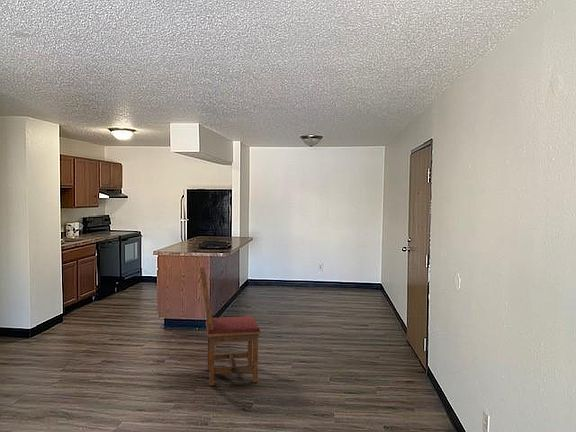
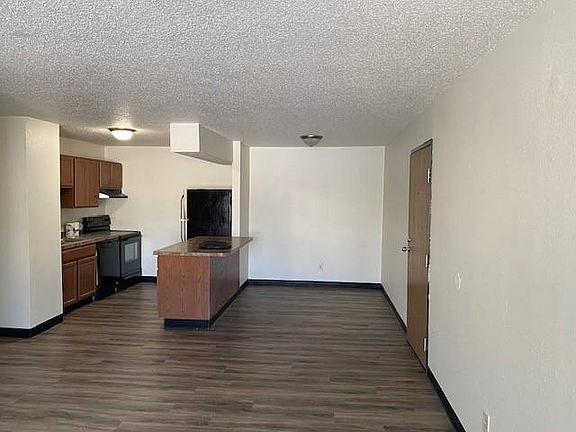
- dining chair (228, 322)
